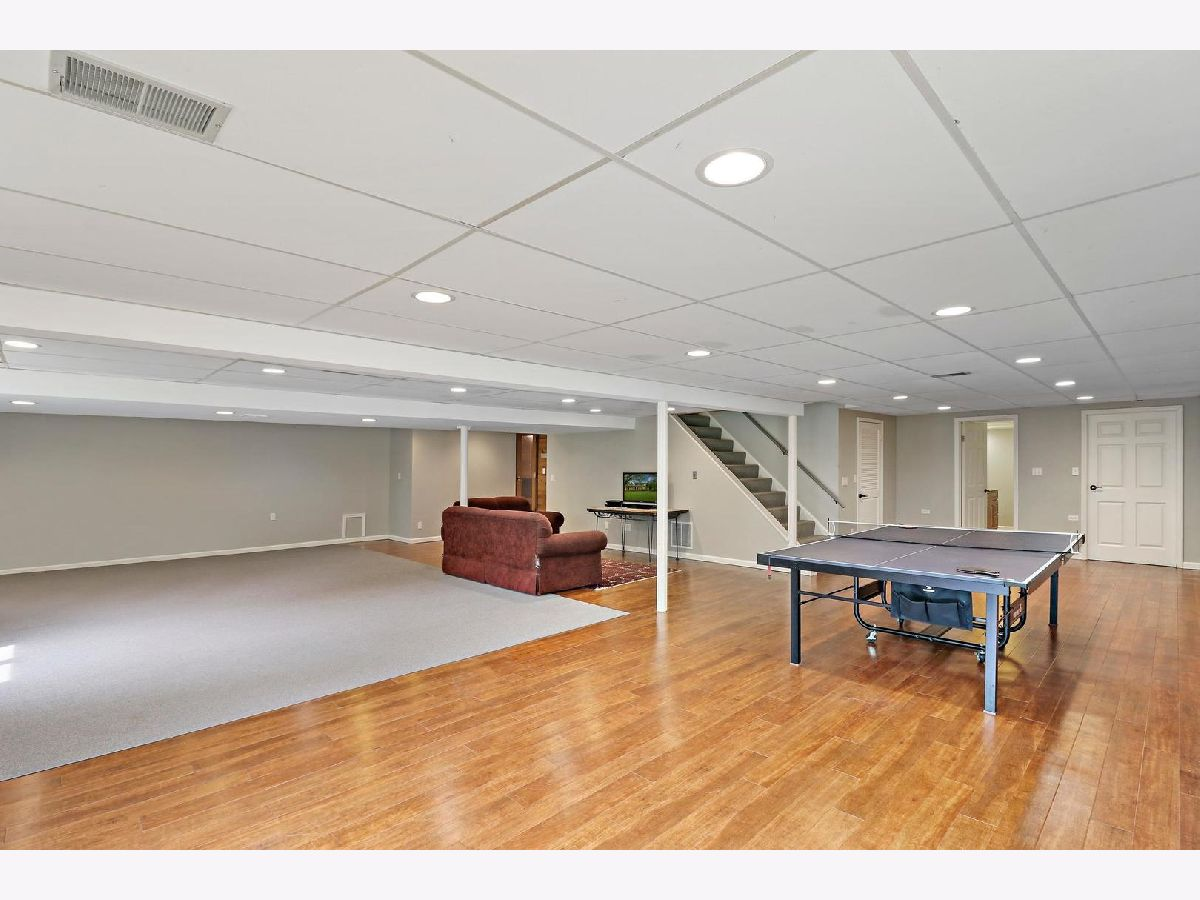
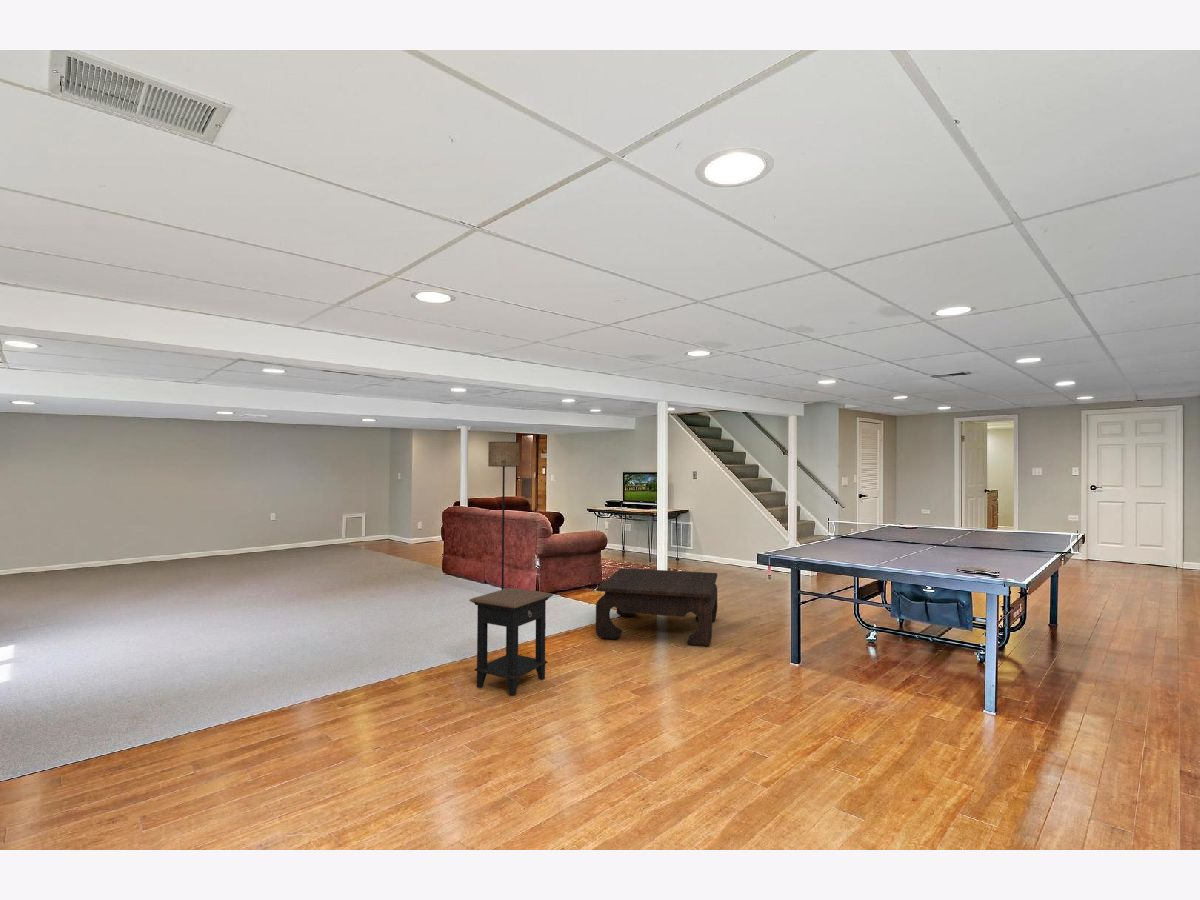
+ floor lamp (503, 521)
+ coffee table (660, 603)
+ side table (511, 639)
